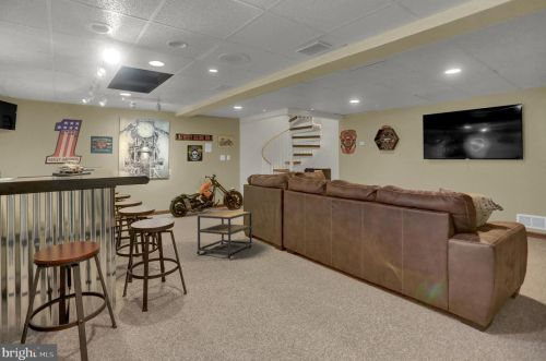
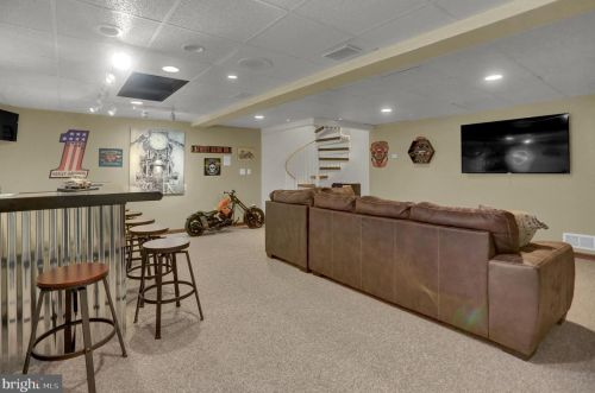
- side table (225, 232)
